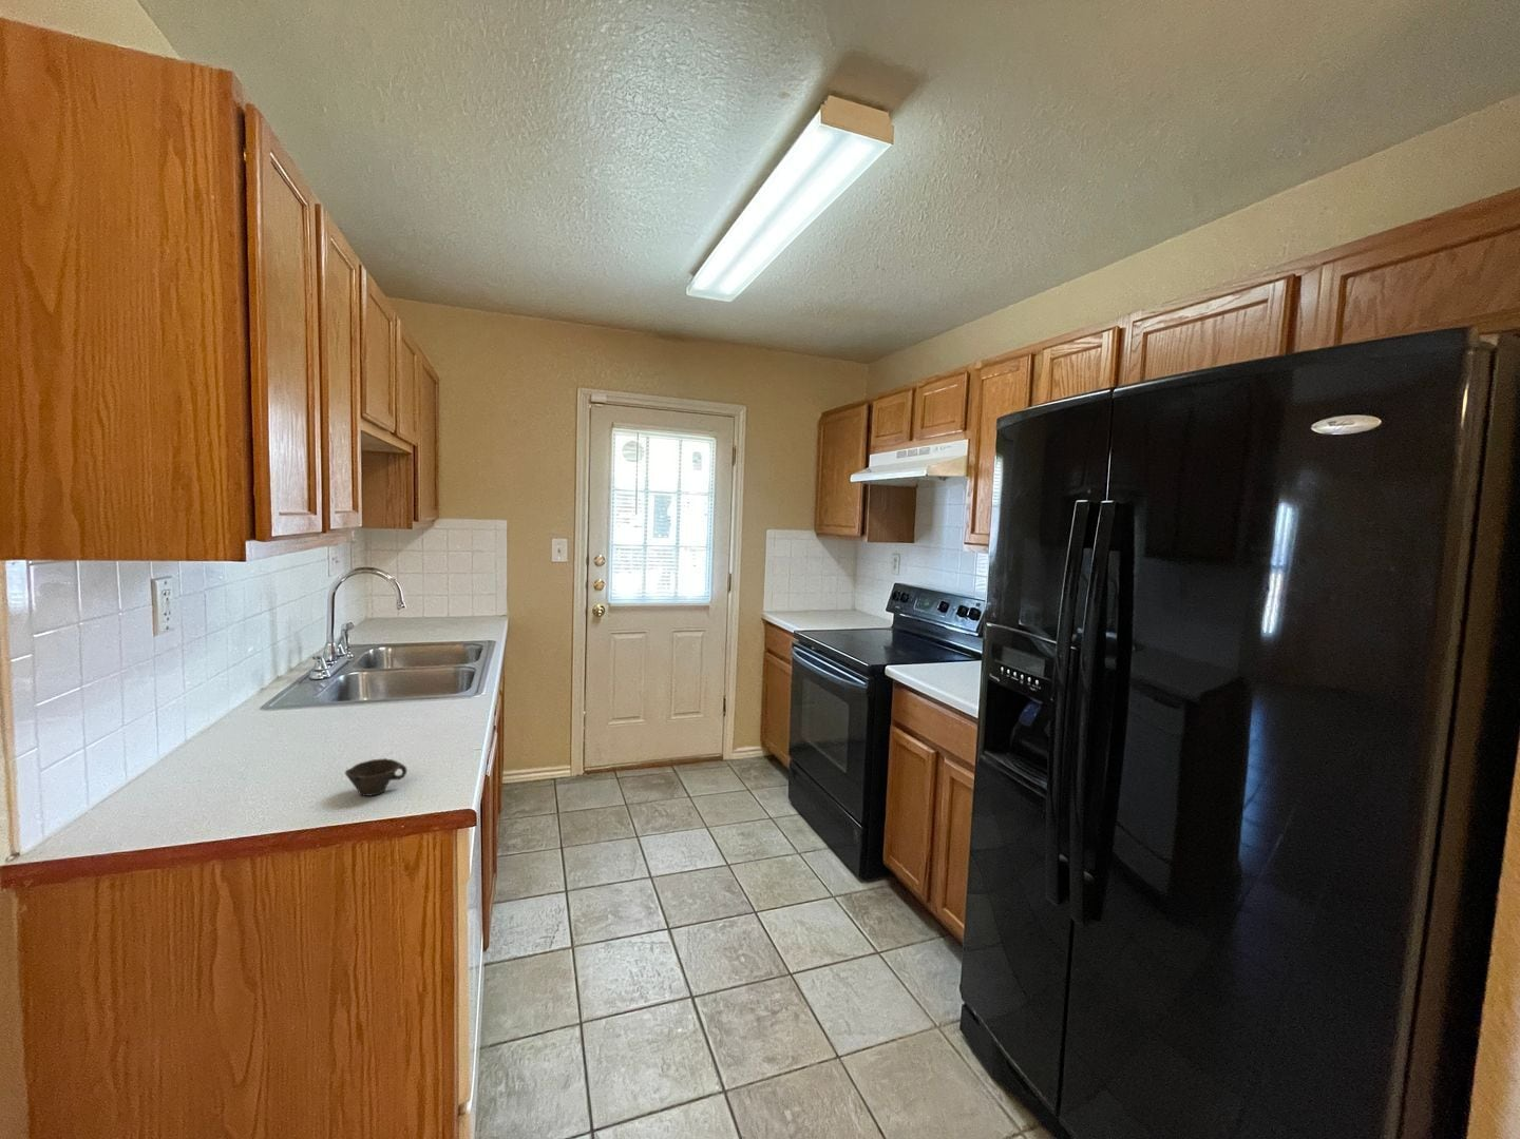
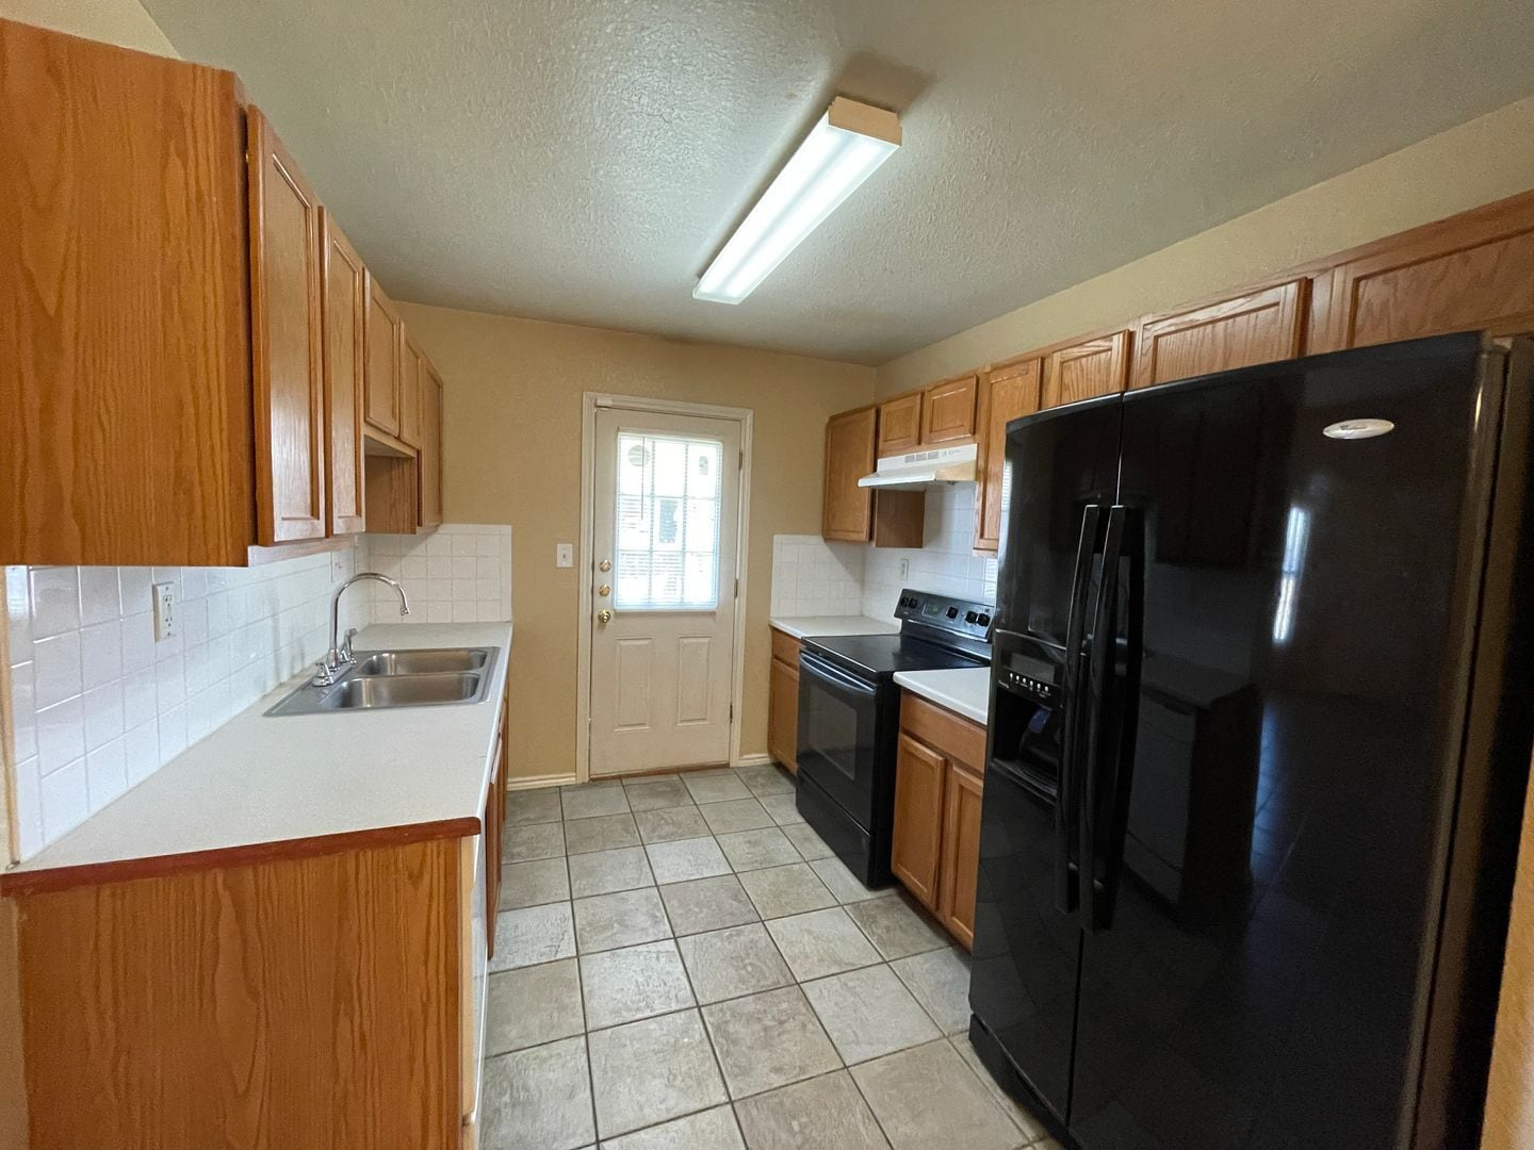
- cup (376, 779)
